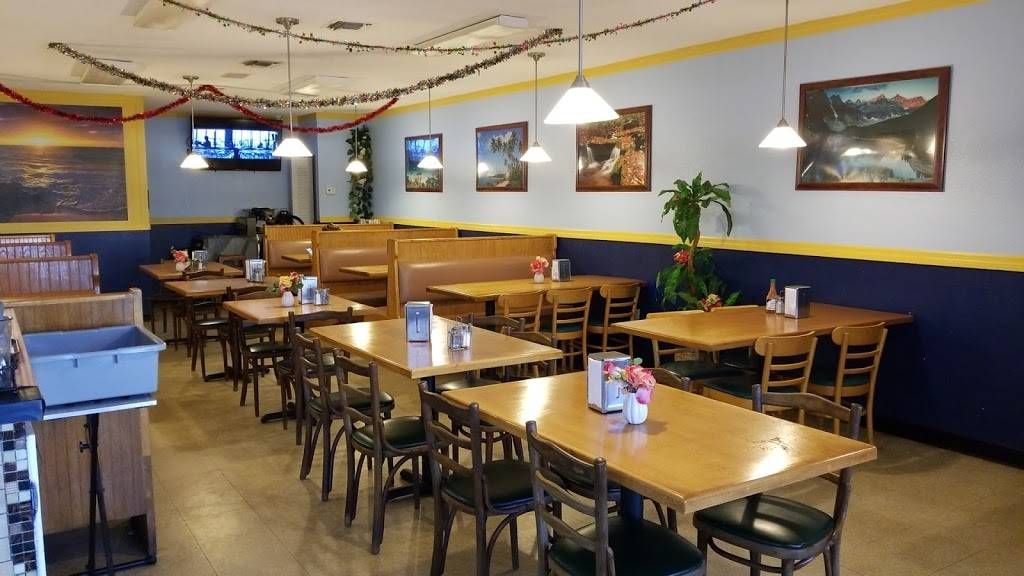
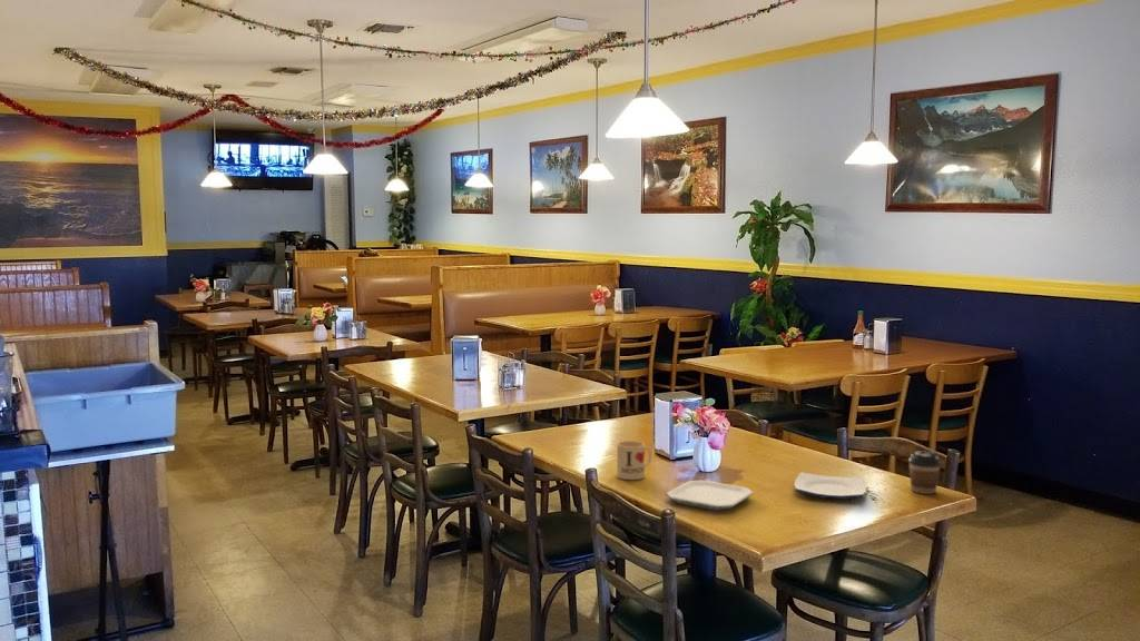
+ coffee cup (924, 471)
+ plate (709, 495)
+ plate (829, 486)
+ mug (635, 458)
